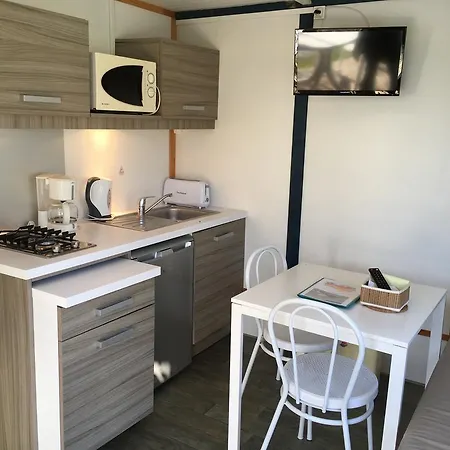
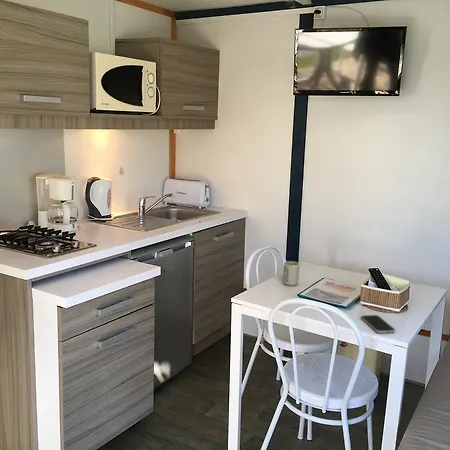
+ cup (291, 273)
+ smartphone (377, 323)
